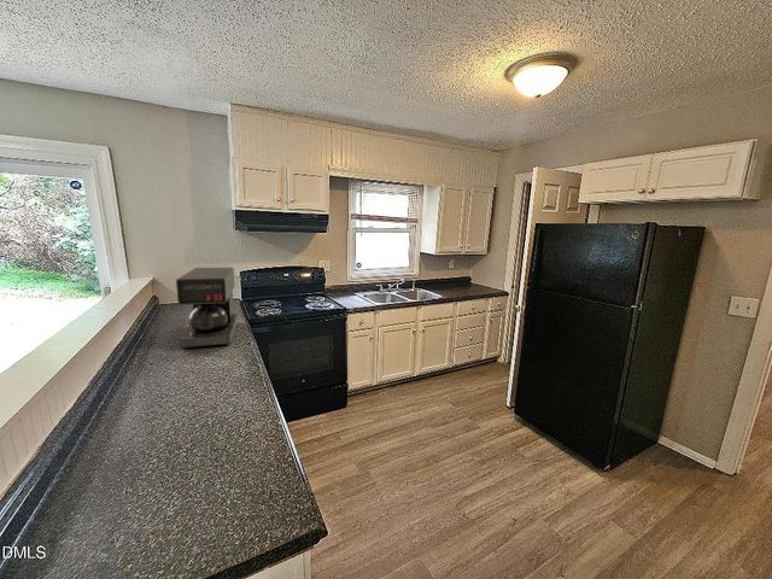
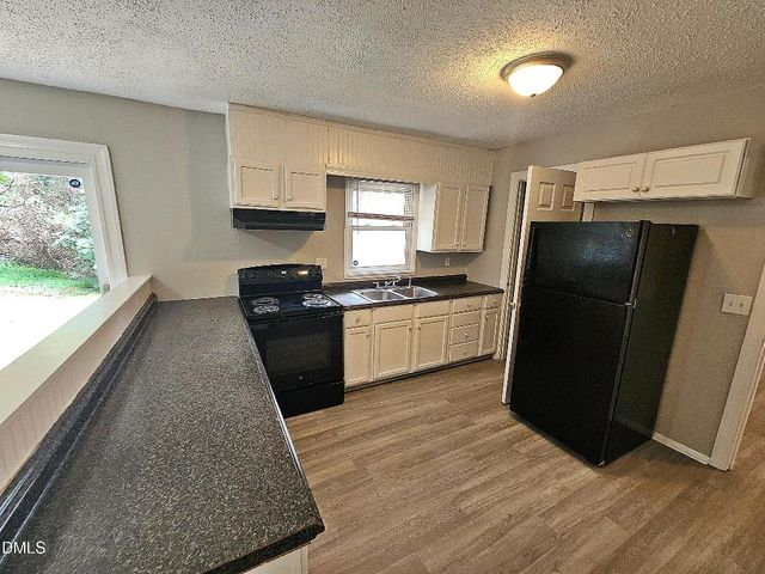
- coffee maker (210, 304)
